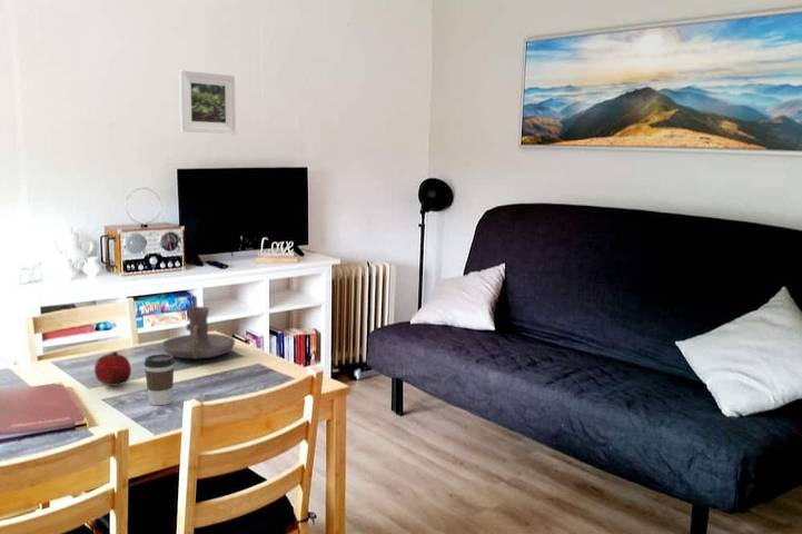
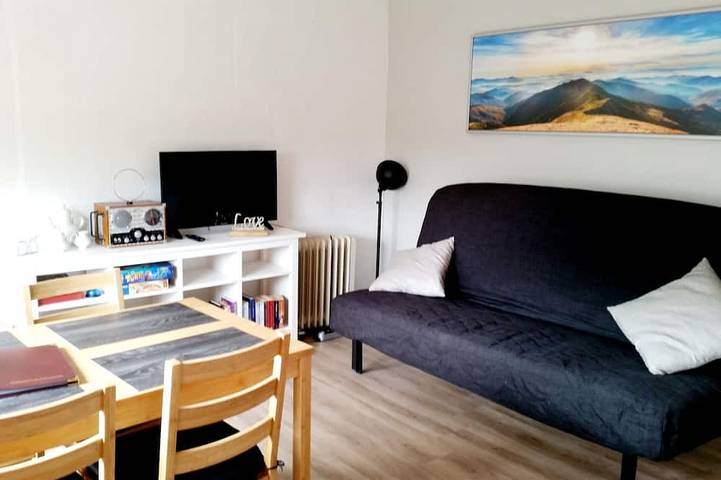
- candle holder (197, 333)
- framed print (208, 102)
- coffee cup (159, 379)
- fruit (112, 367)
